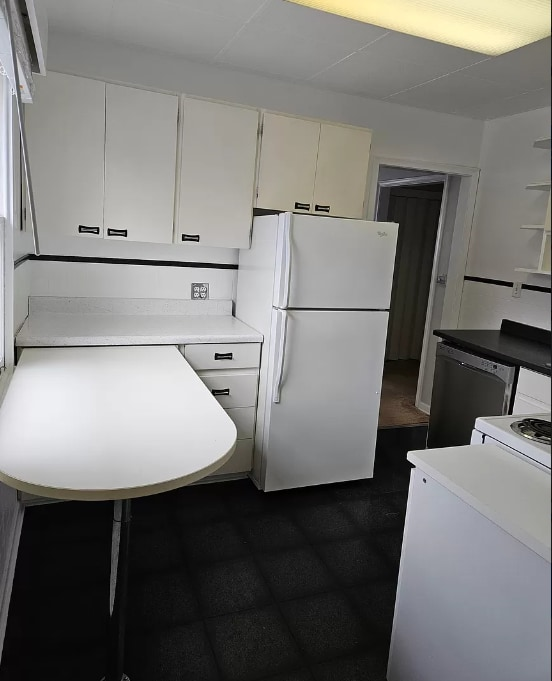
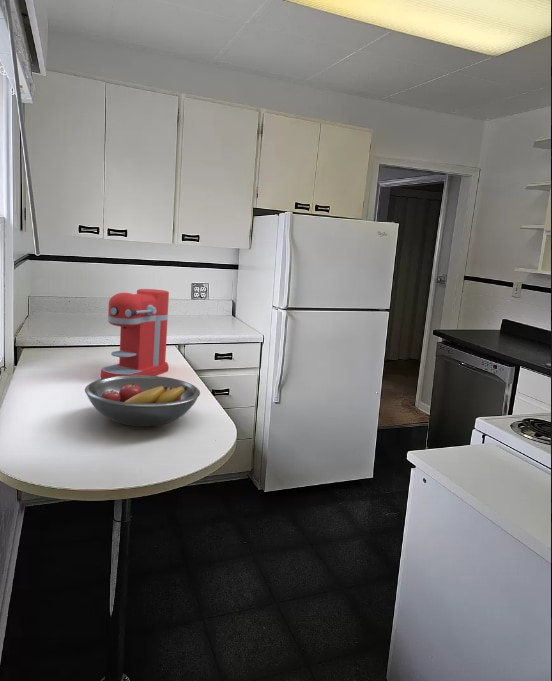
+ fruit bowl (143, 399)
+ coffee maker (139, 333)
